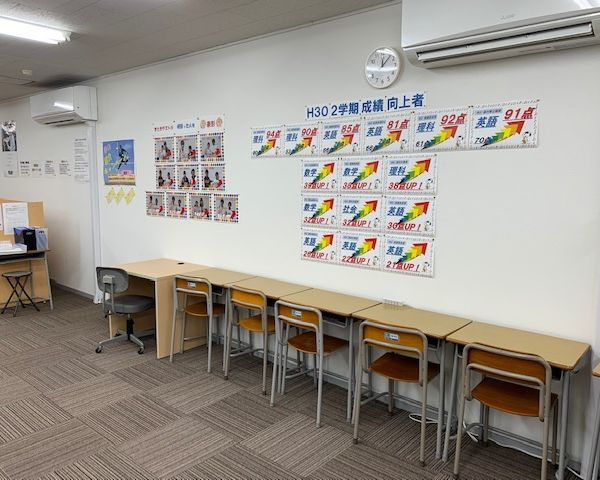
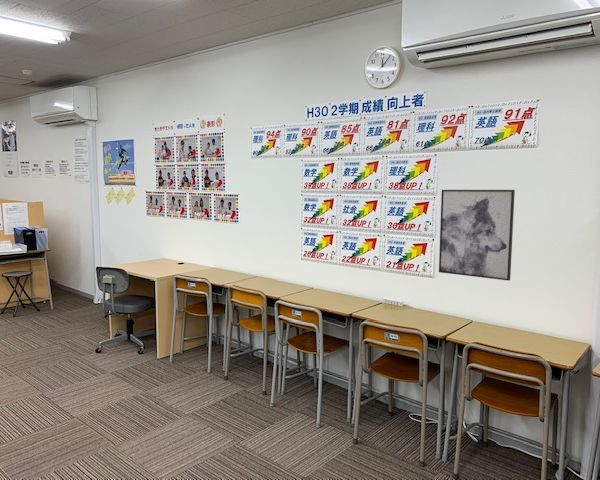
+ wall art (474, 233)
